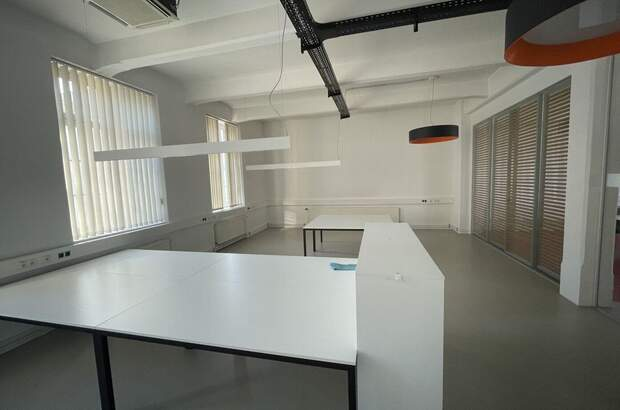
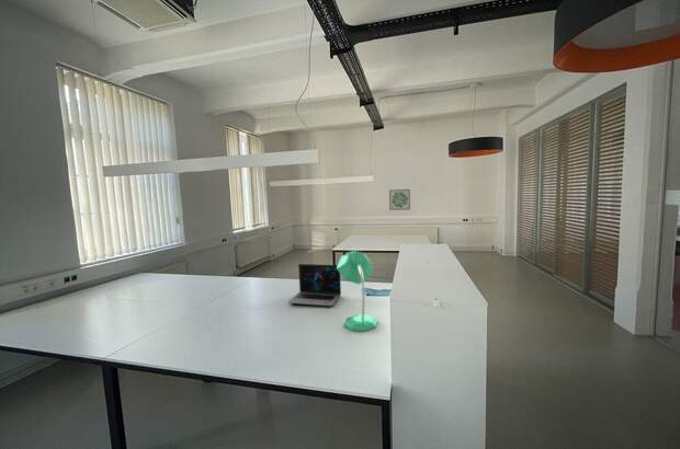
+ desk lamp (358, 284)
+ wall art (399, 199)
+ laptop (314, 284)
